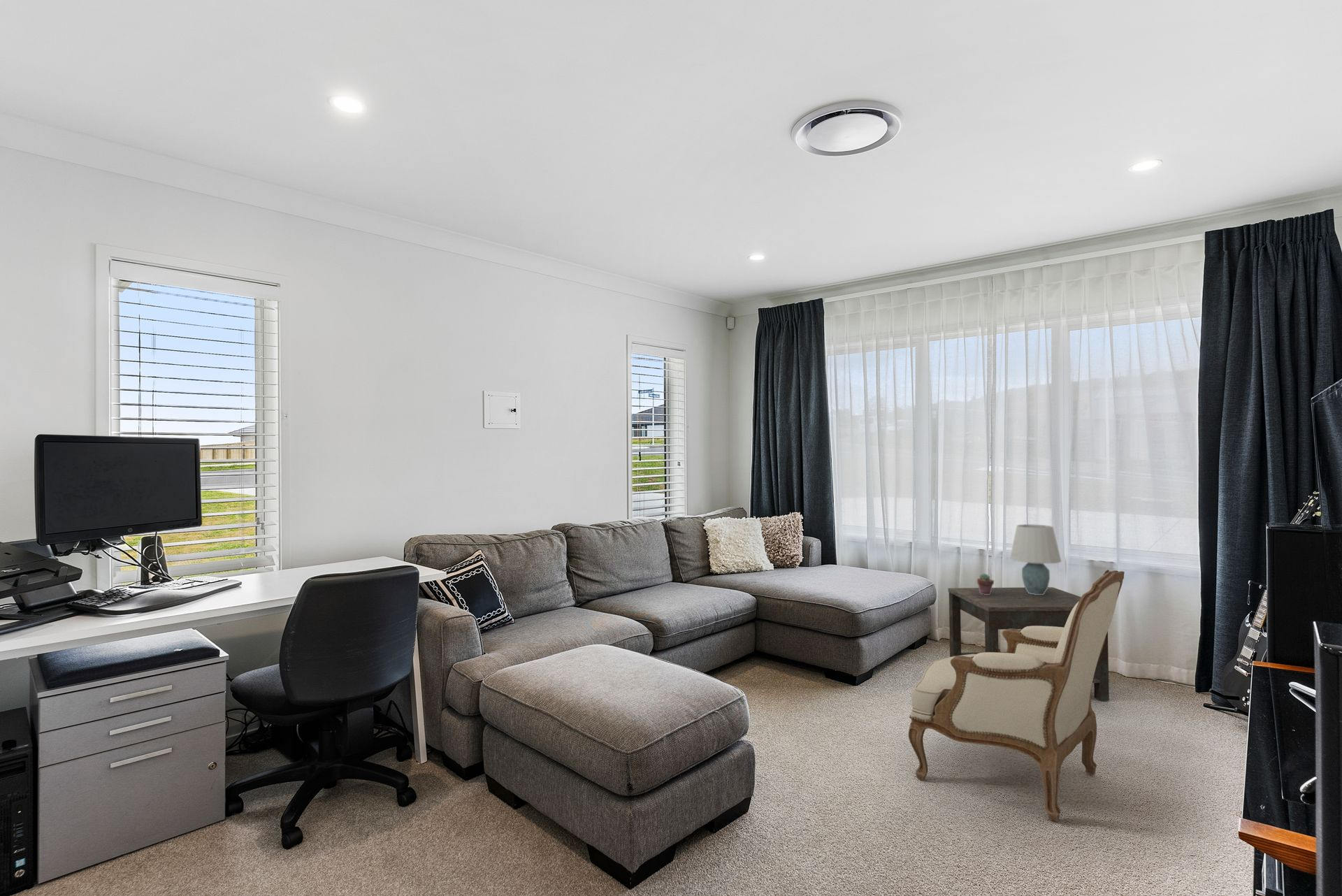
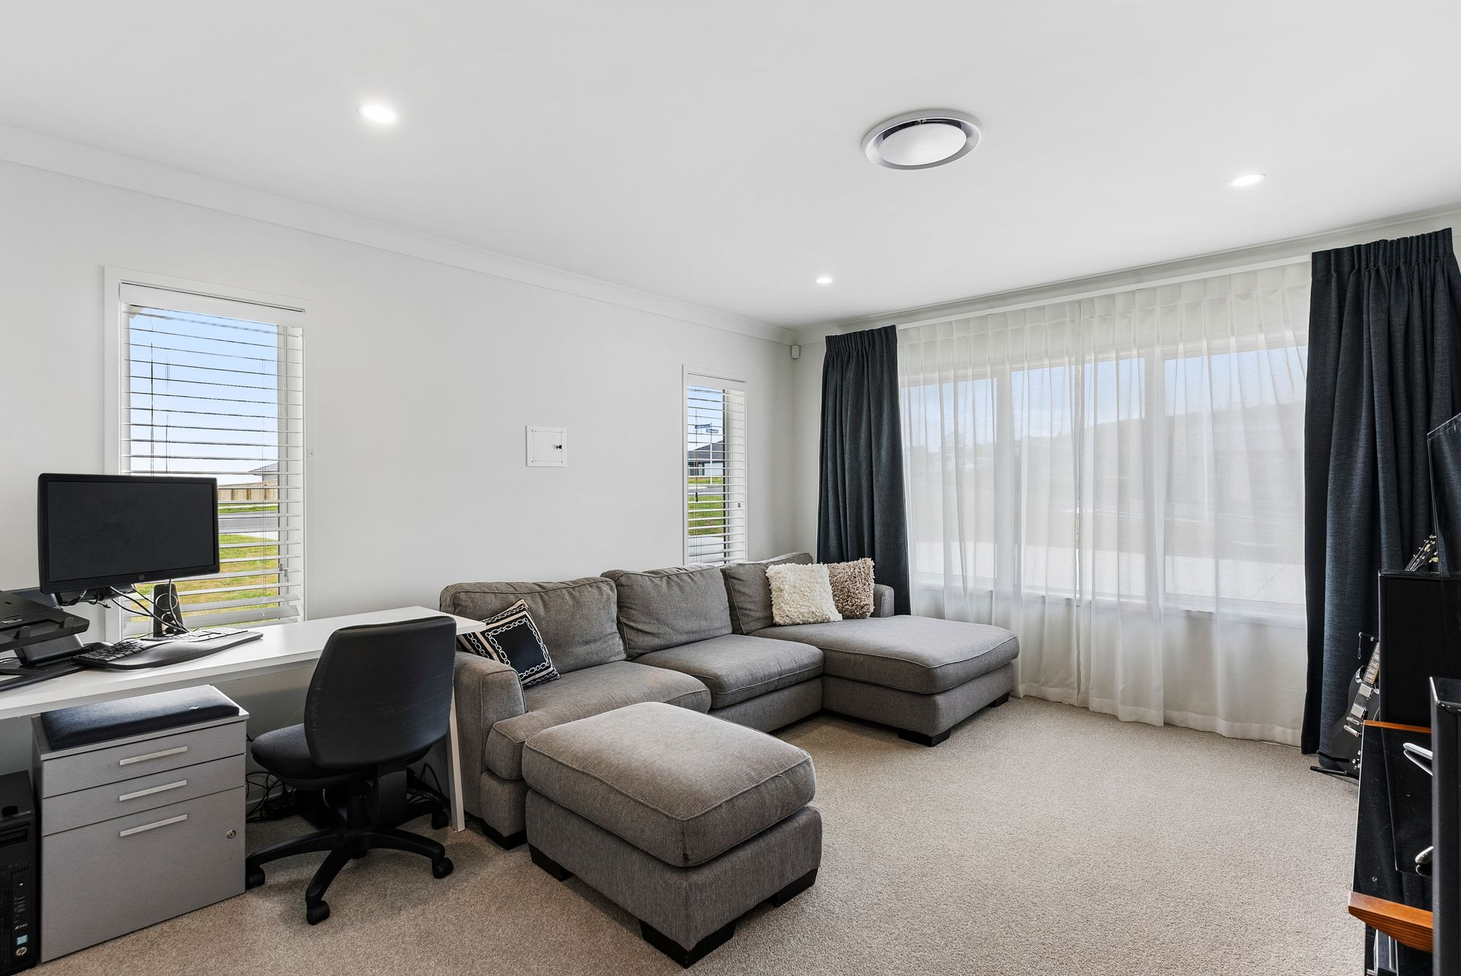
- side table (1023, 628)
- table lamp (1035, 559)
- armchair (1013, 667)
- potted succulent (985, 583)
